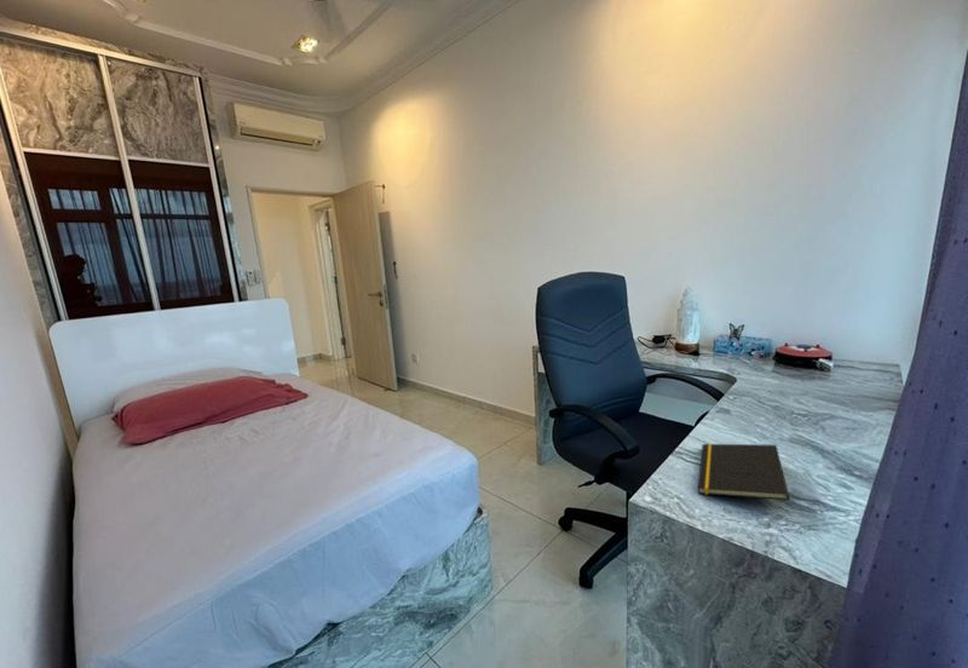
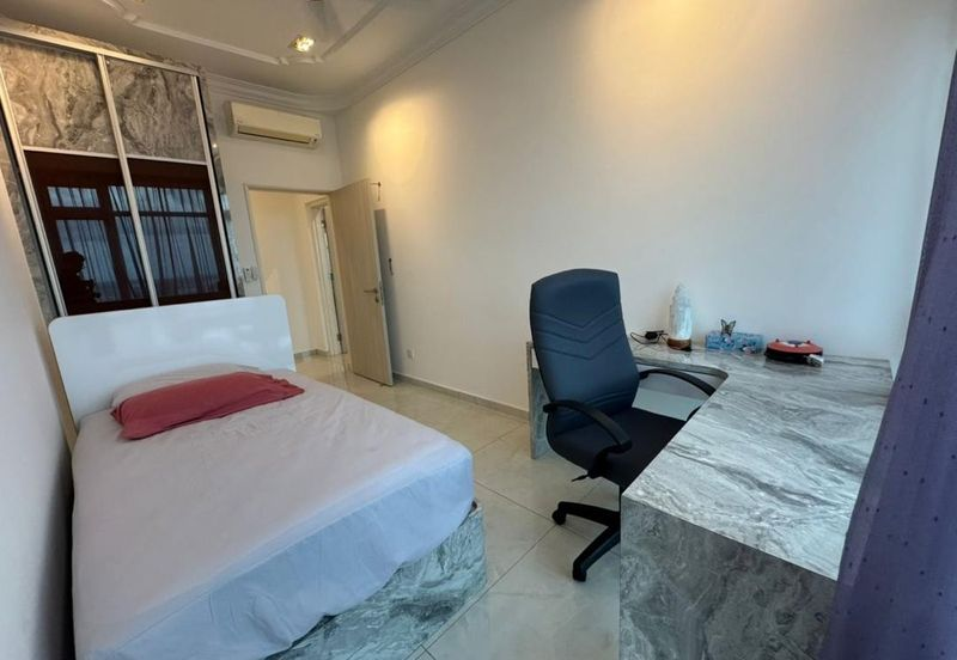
- notepad (739, 467)
